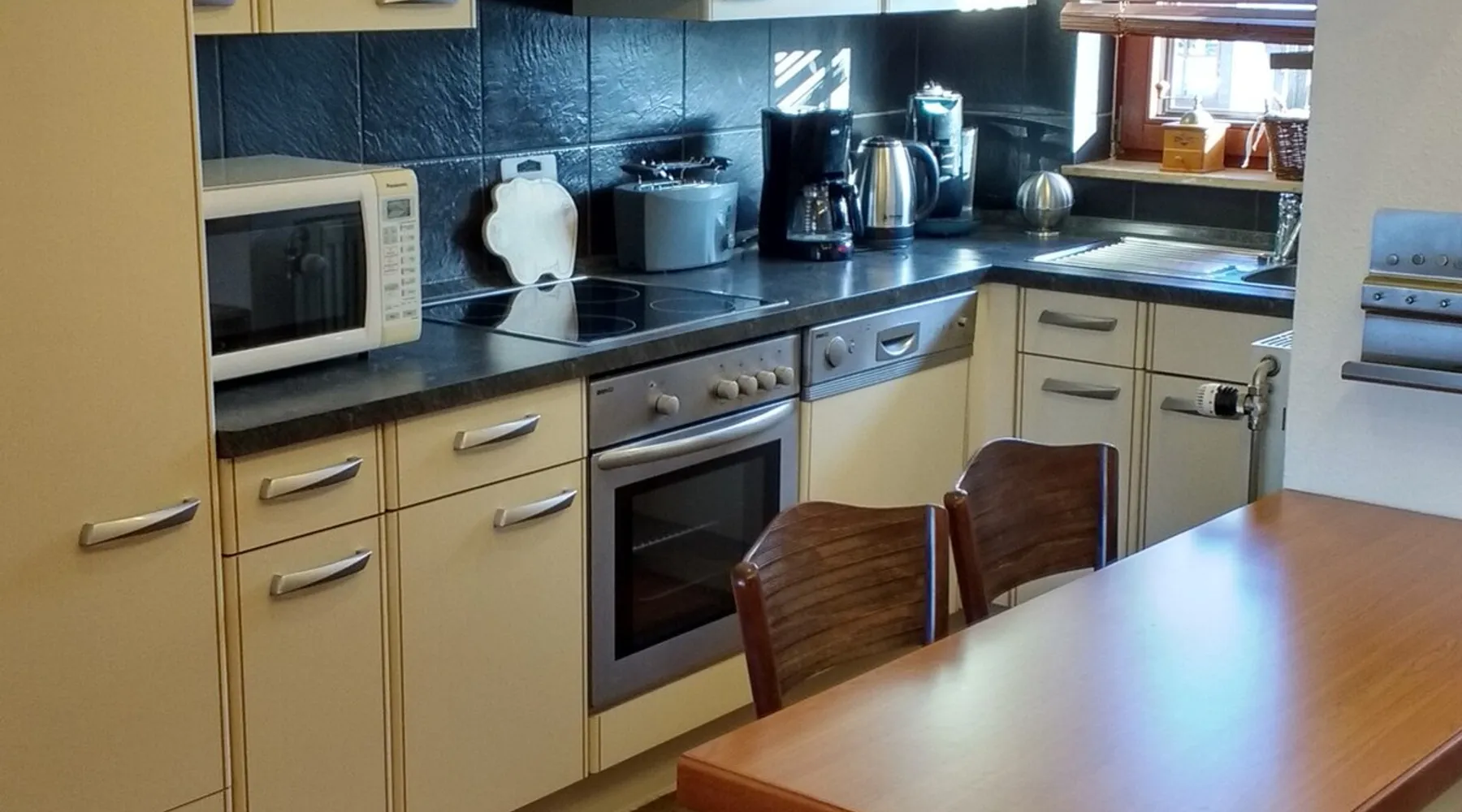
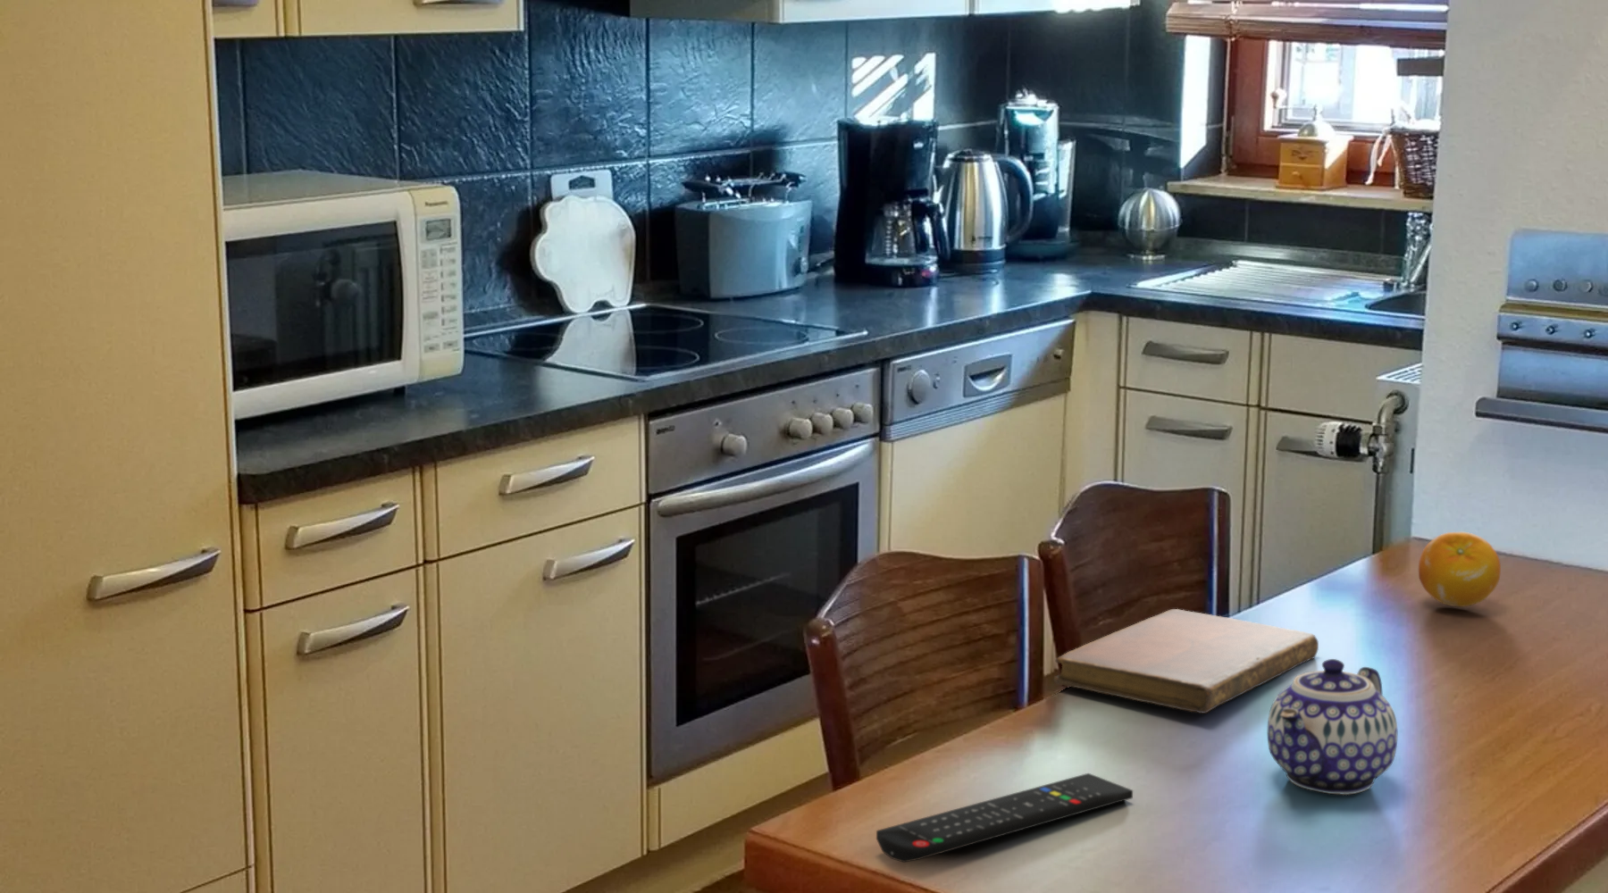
+ notebook (1189, 658)
+ remote control (1005, 818)
+ fruit (1458, 569)
+ teapot (1332, 719)
